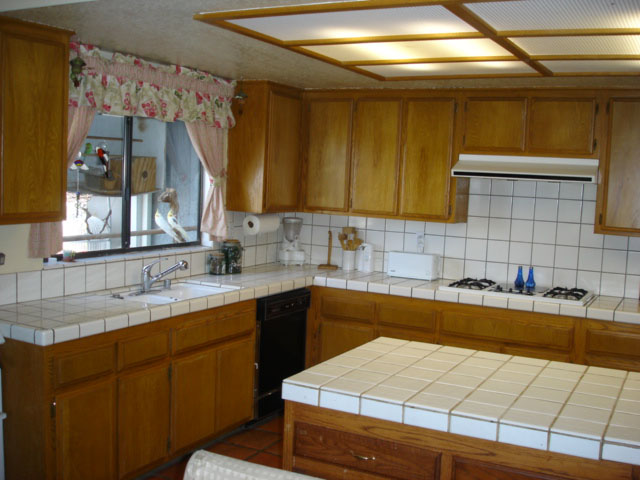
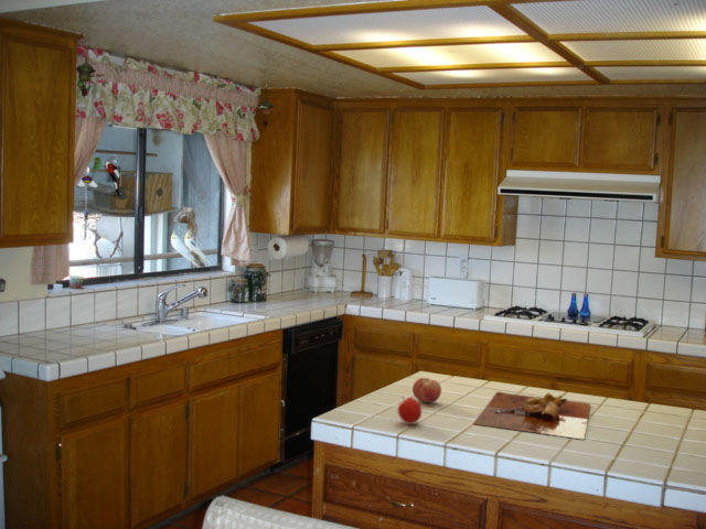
+ cutting board (536, 404)
+ fruit (409, 410)
+ fruit (427, 390)
